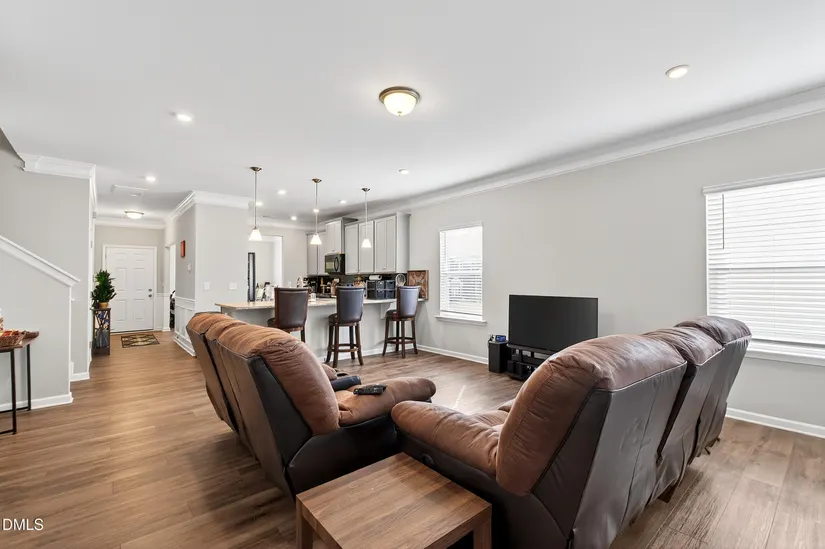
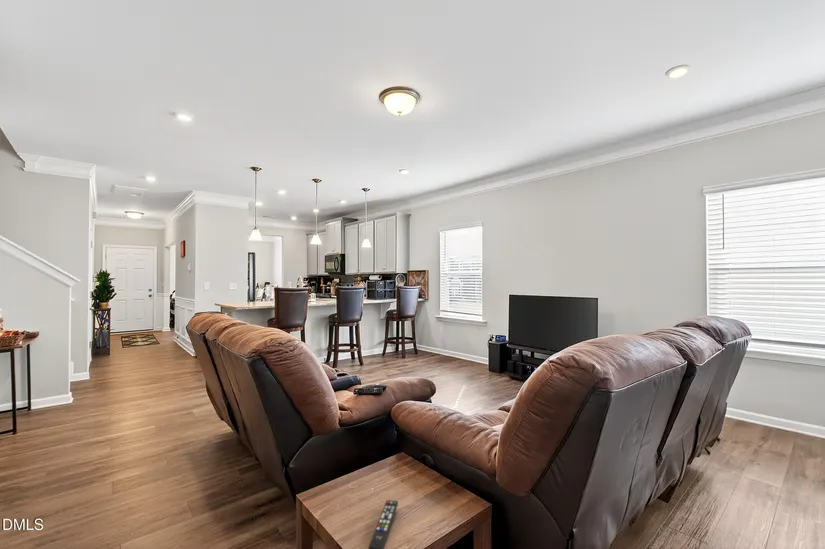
+ remote control (384, 524)
